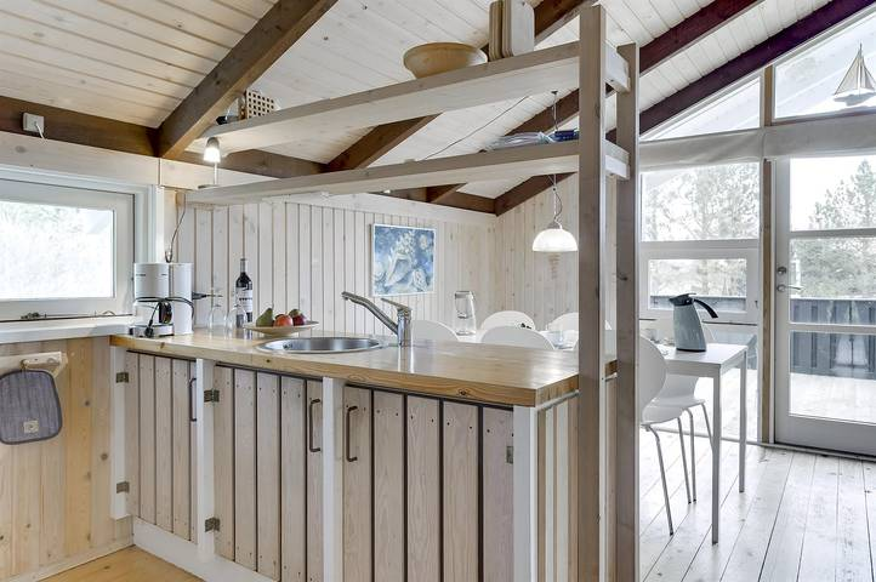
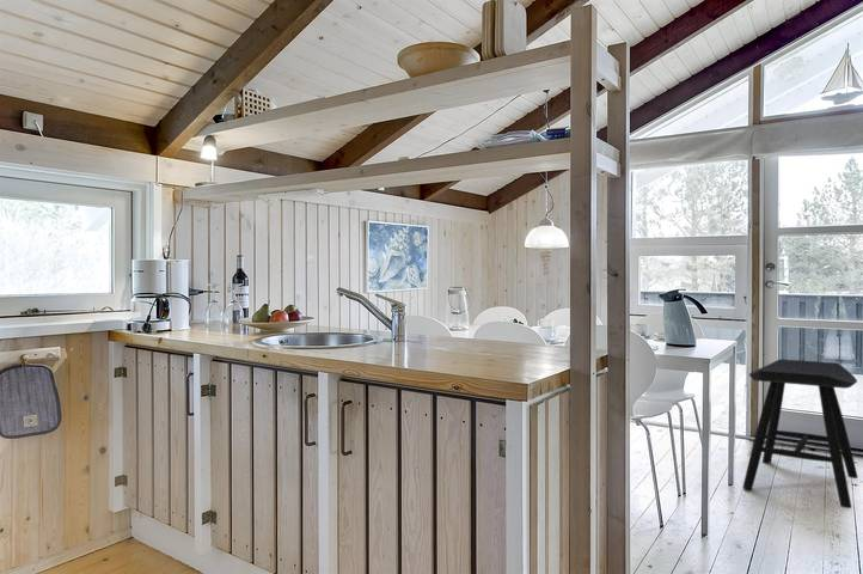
+ stool (801, 433)
